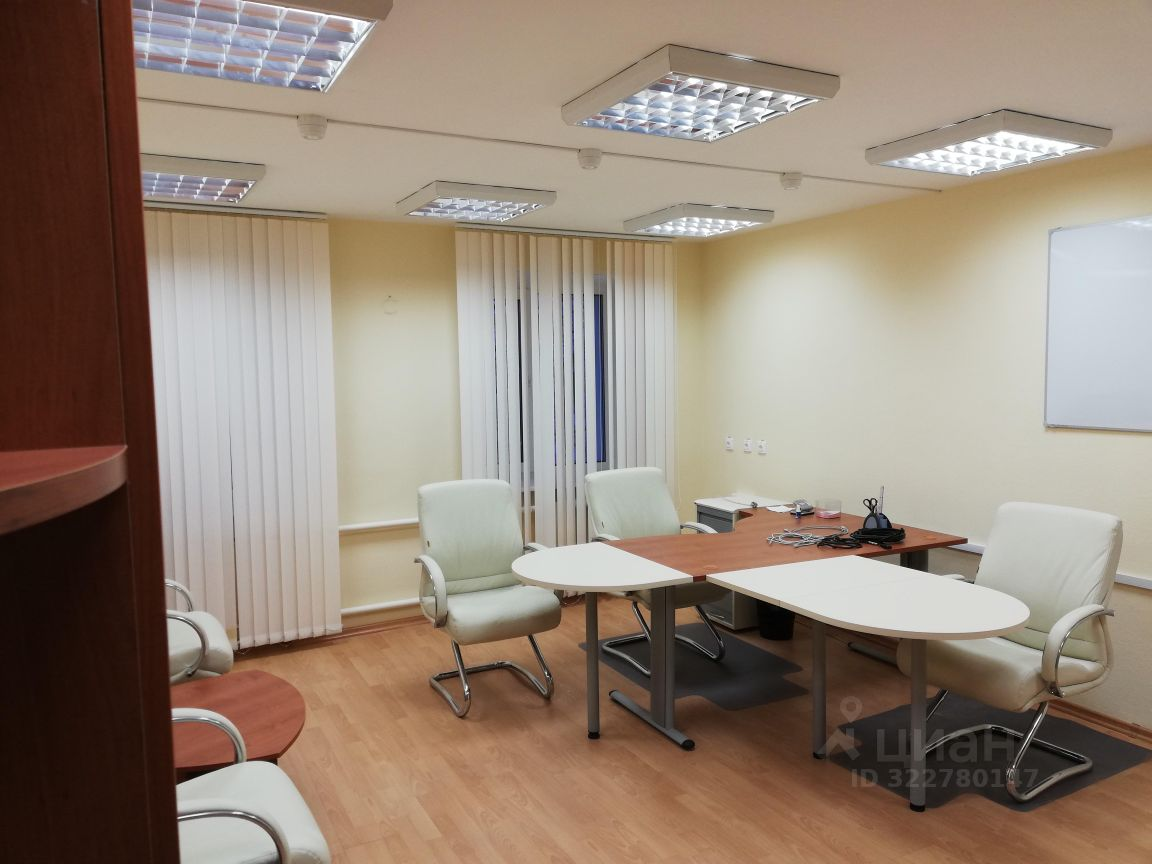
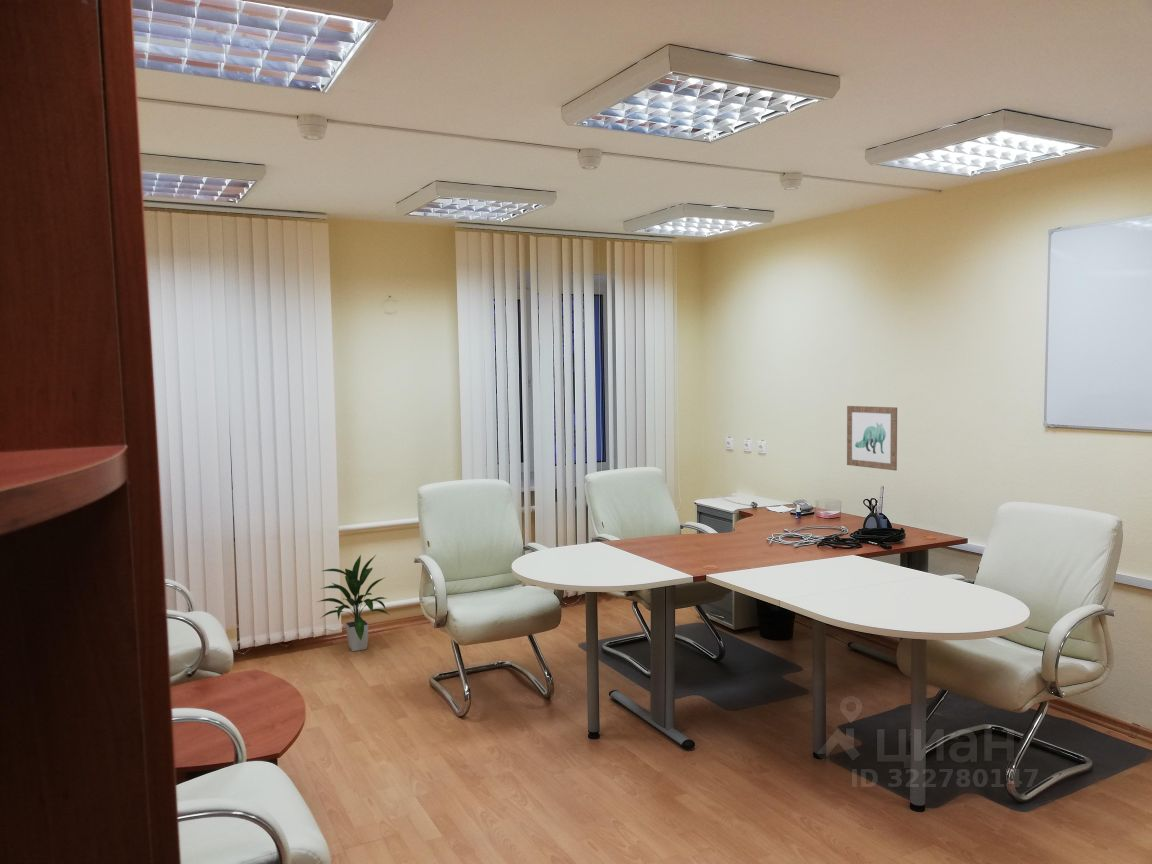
+ wall art (871, 437)
+ indoor plant (354, 603)
